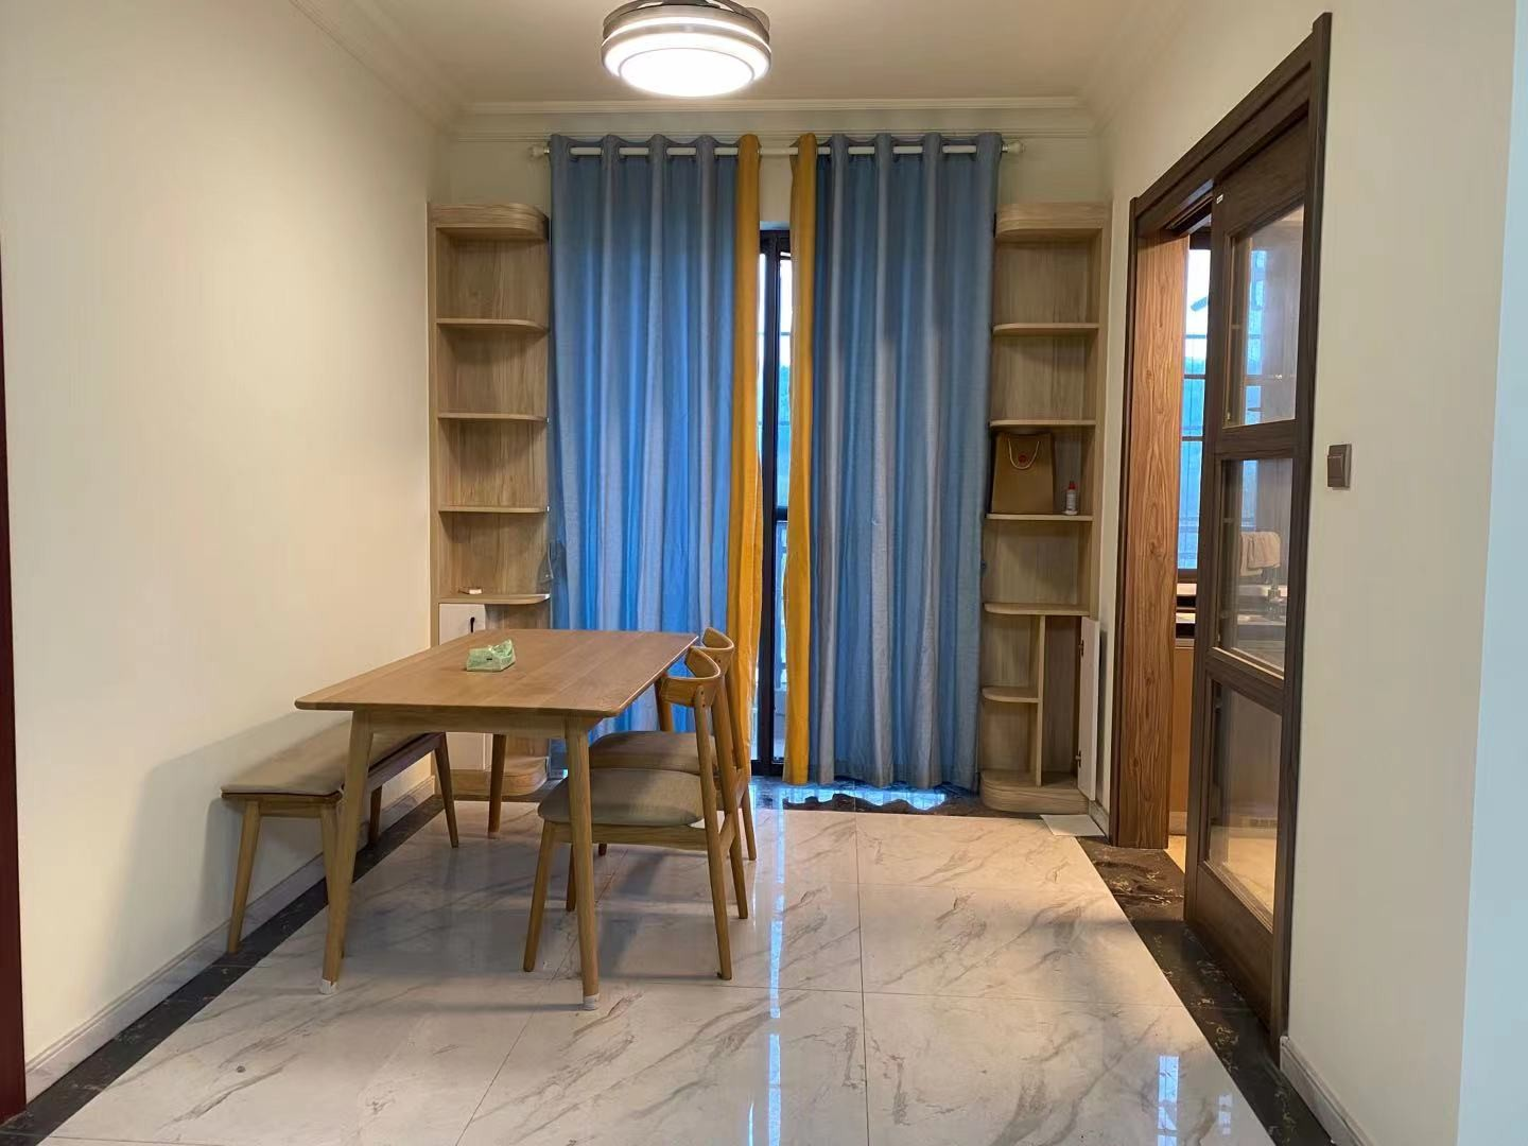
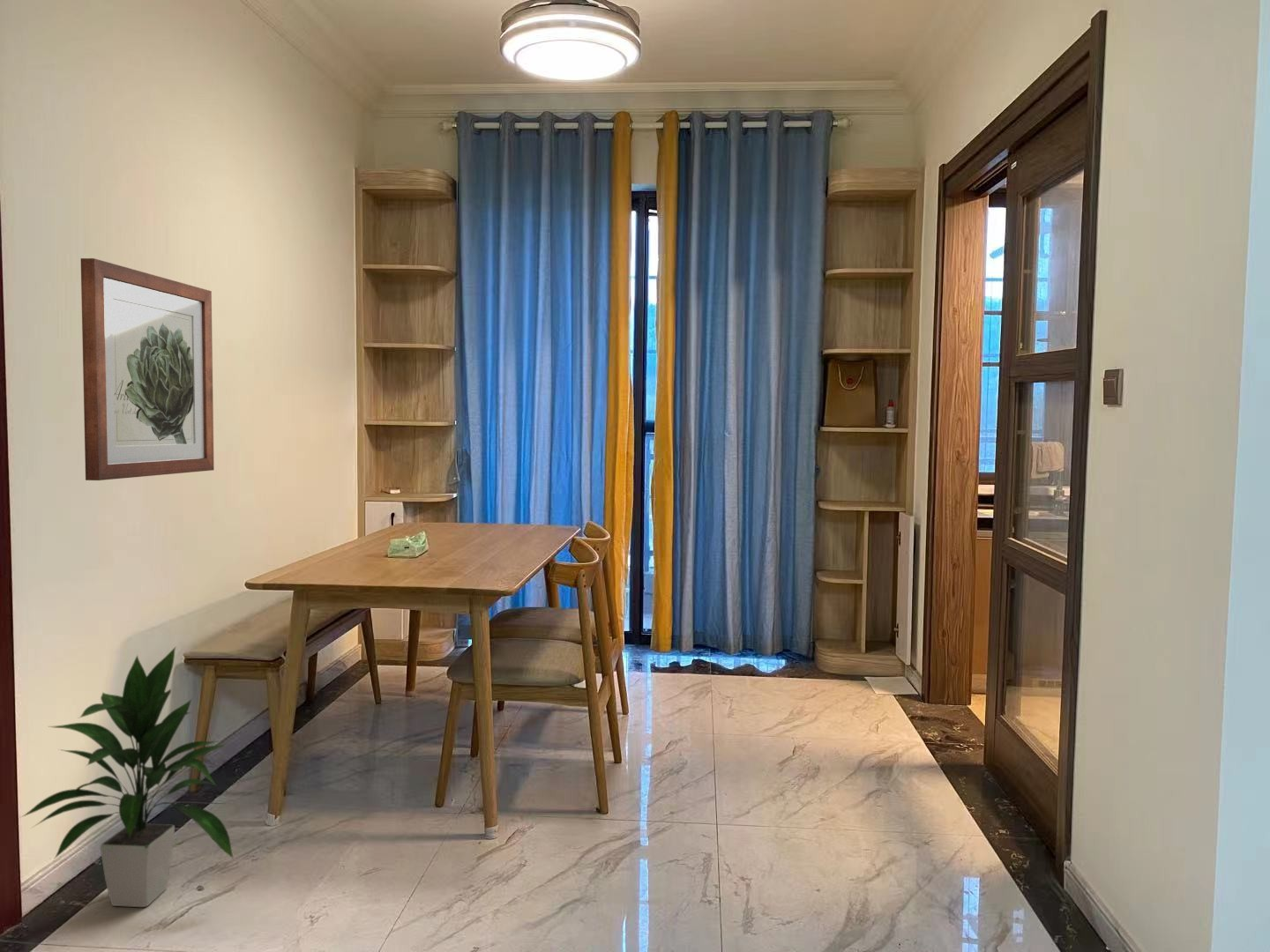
+ wall art (154, 376)
+ indoor plant (141, 781)
